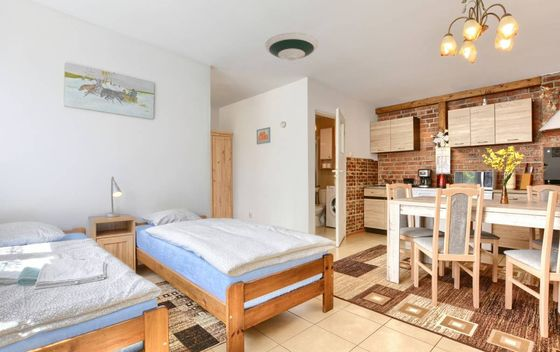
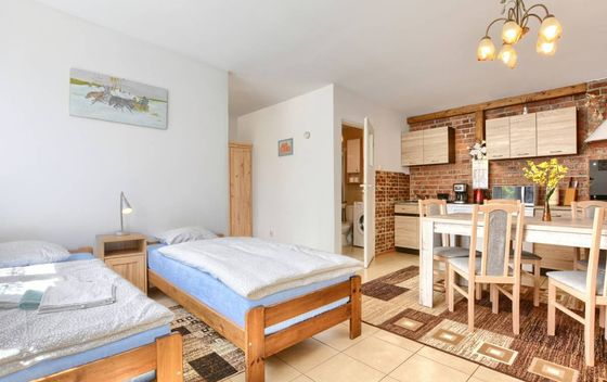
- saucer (291, 52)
